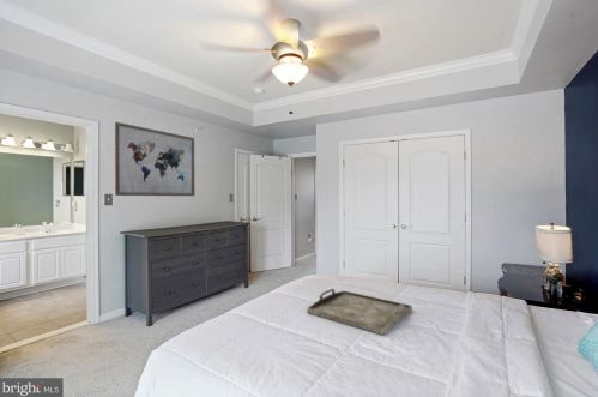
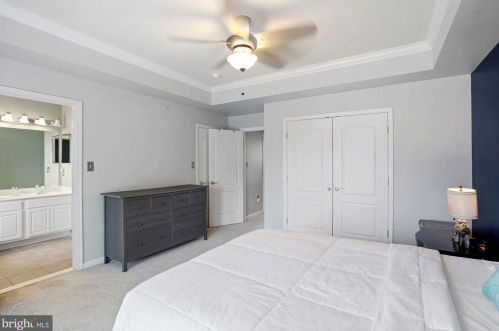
- wall art (159, 163)
- serving tray (360, 305)
